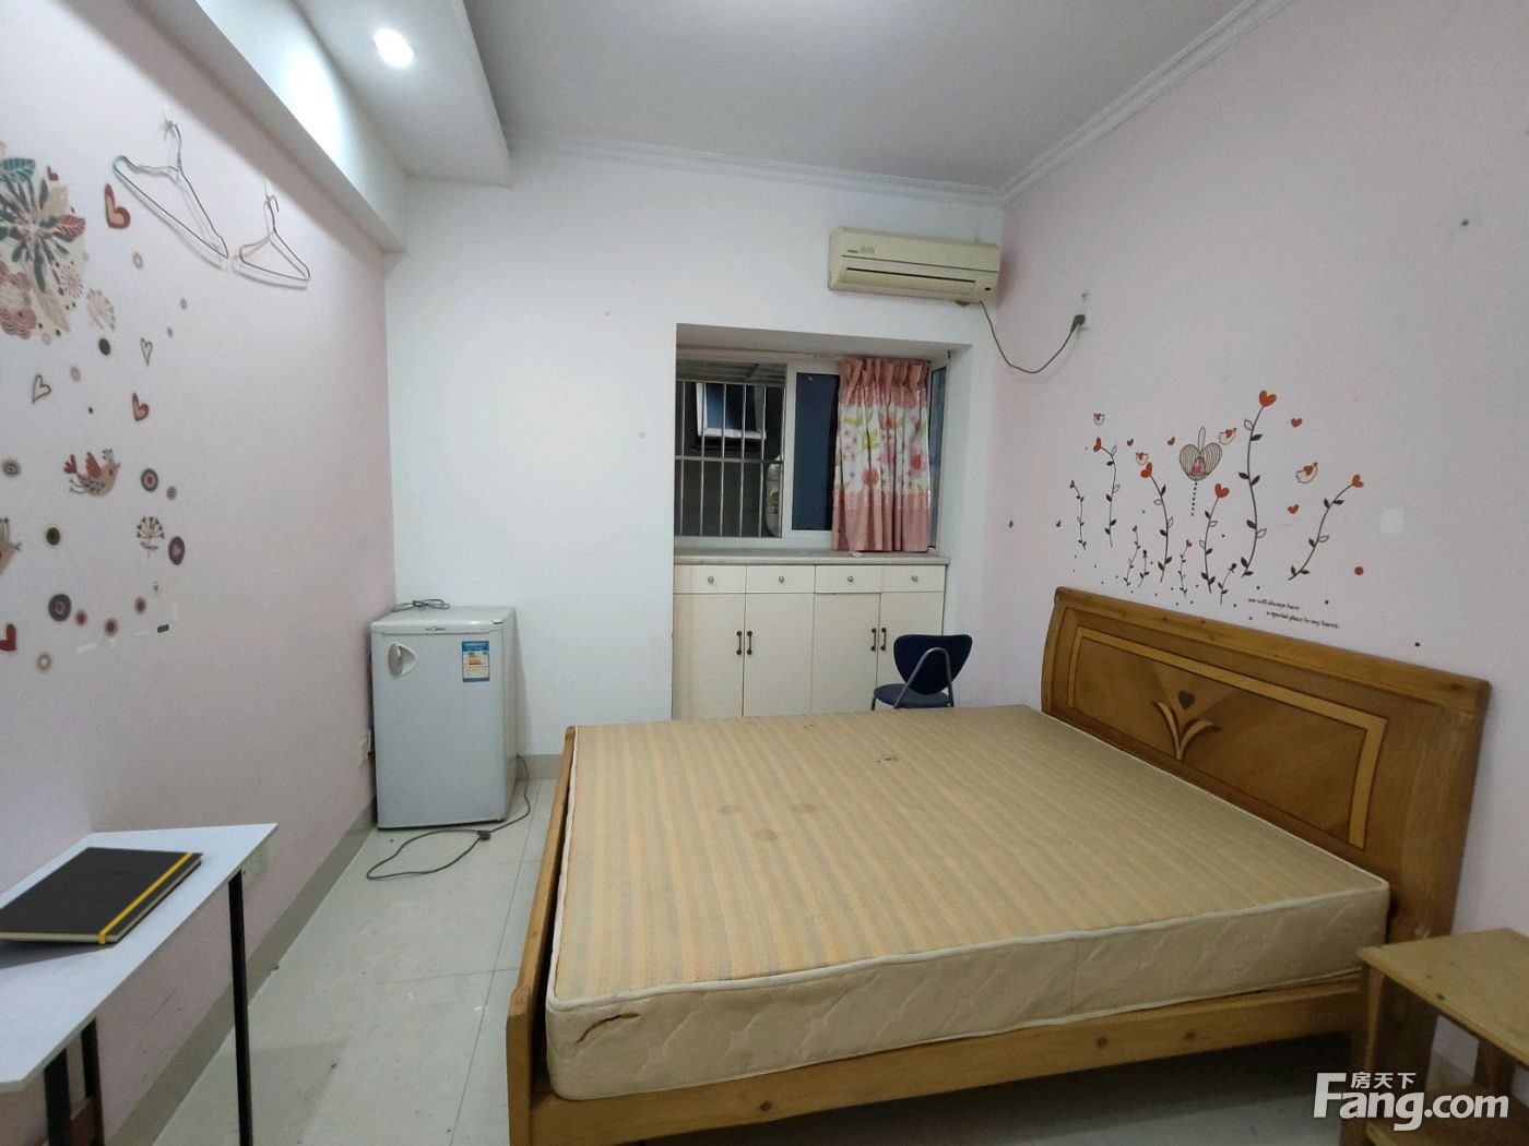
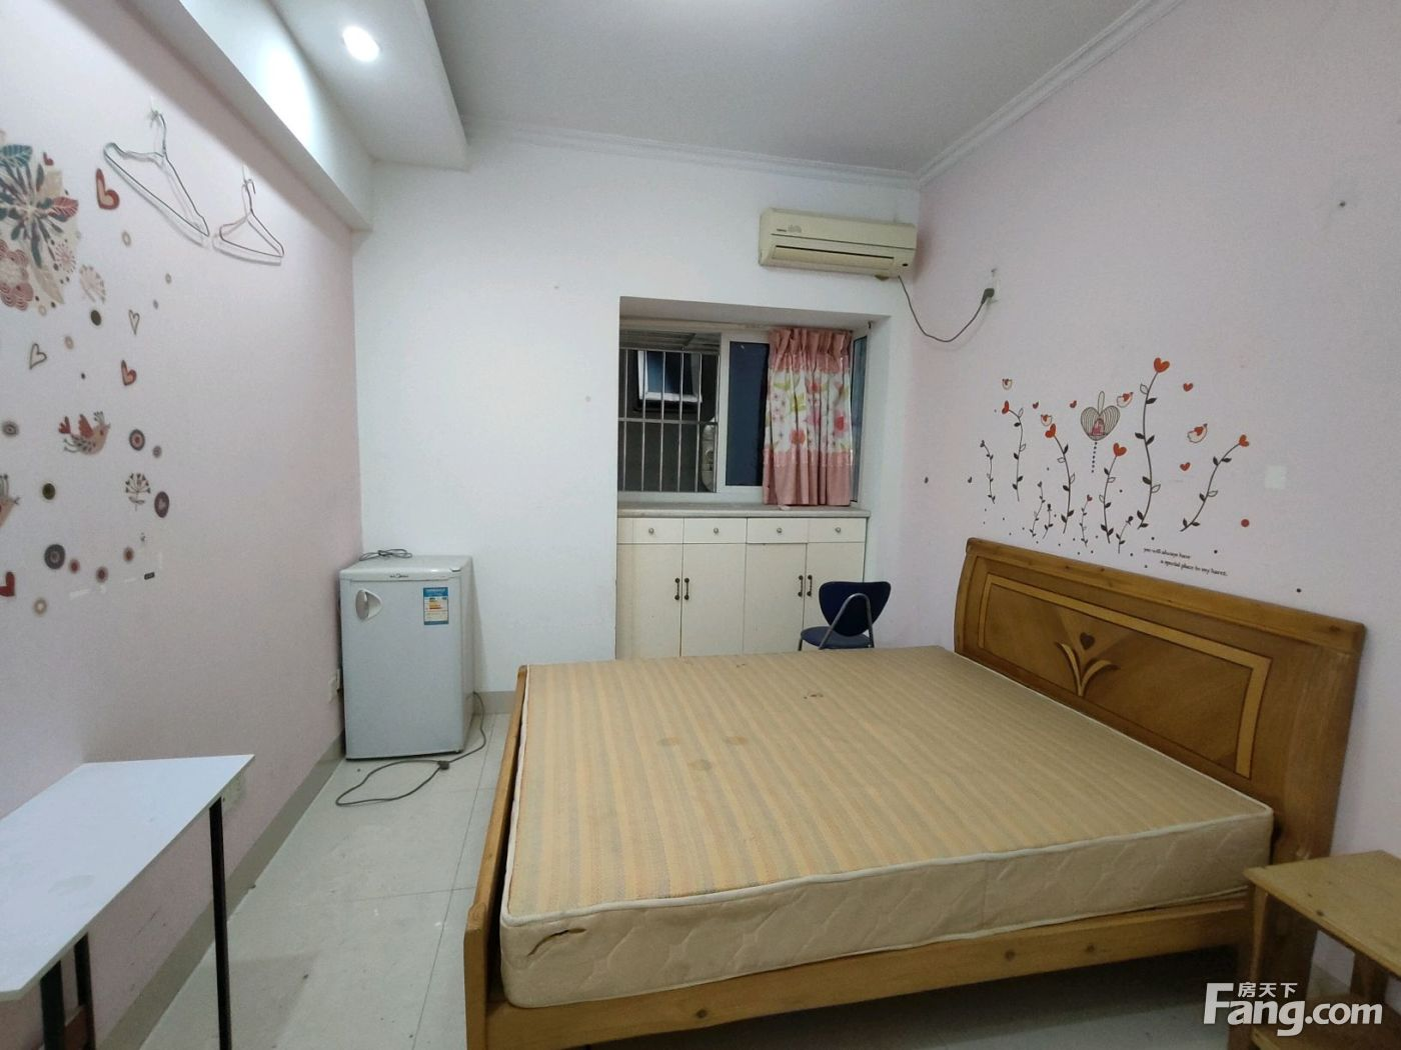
- notepad (100, 891)
